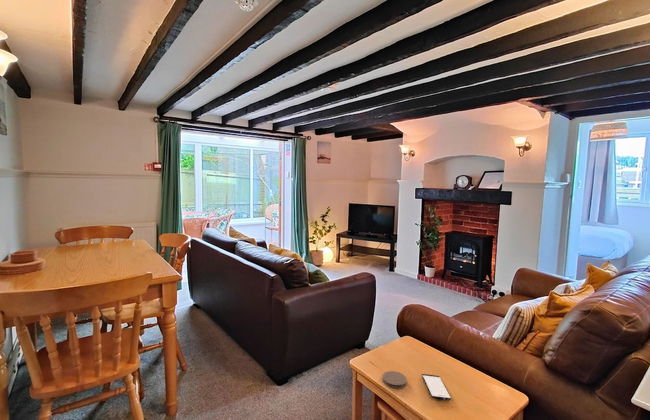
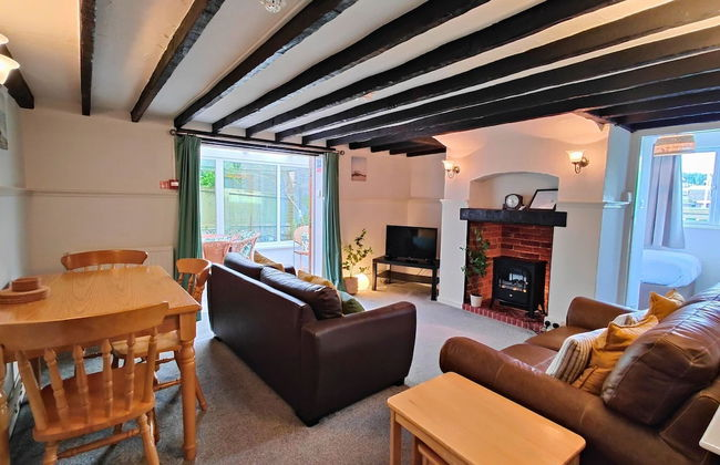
- smartphone (435, 386)
- coaster (394, 379)
